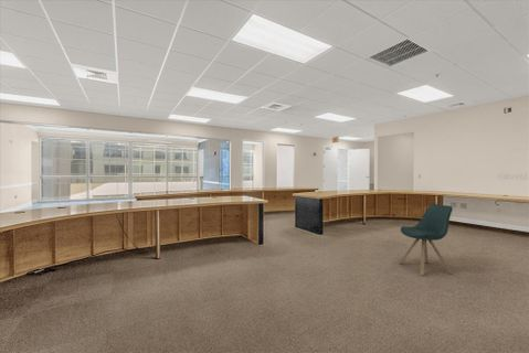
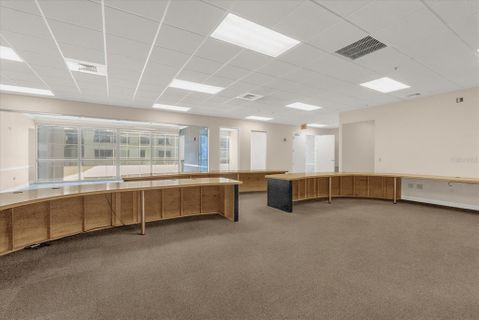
- chair (424, 236)
